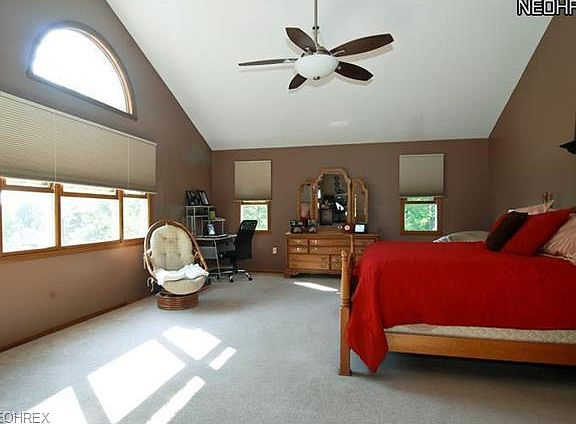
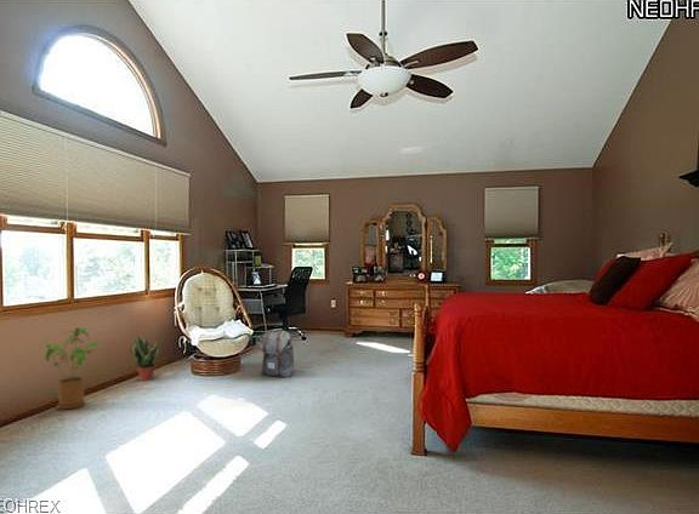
+ potted plant (148, 355)
+ backpack (277, 350)
+ house plant (75, 367)
